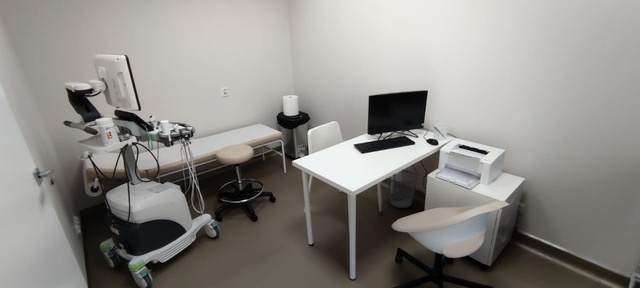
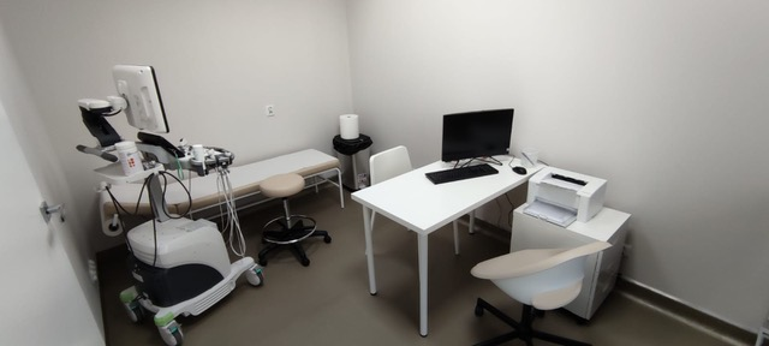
- wastebasket (401, 189)
